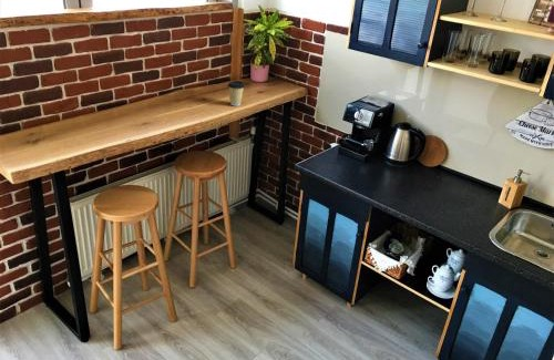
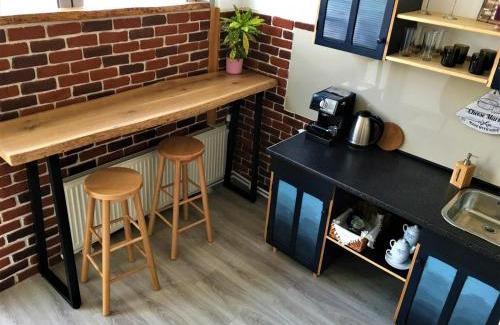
- coffee cup (235, 93)
